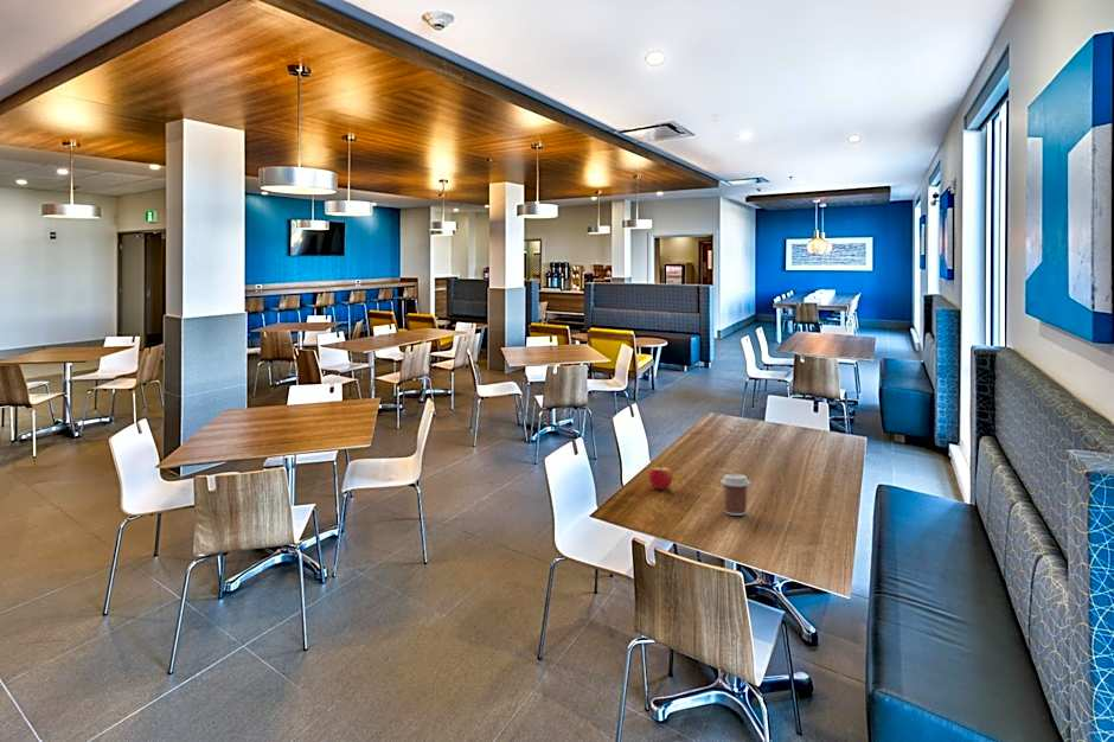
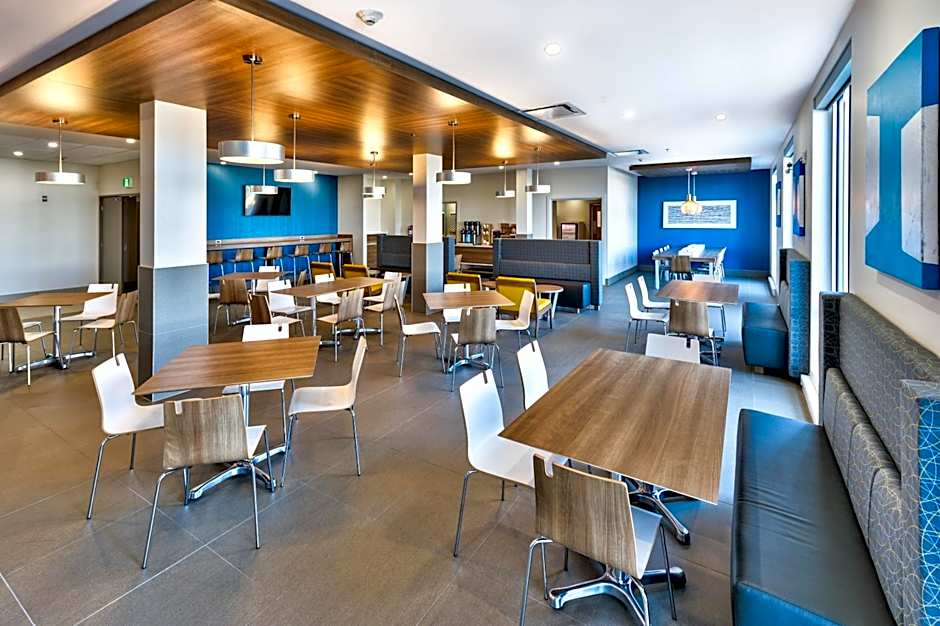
- apple (660, 474)
- coffee cup (735, 494)
